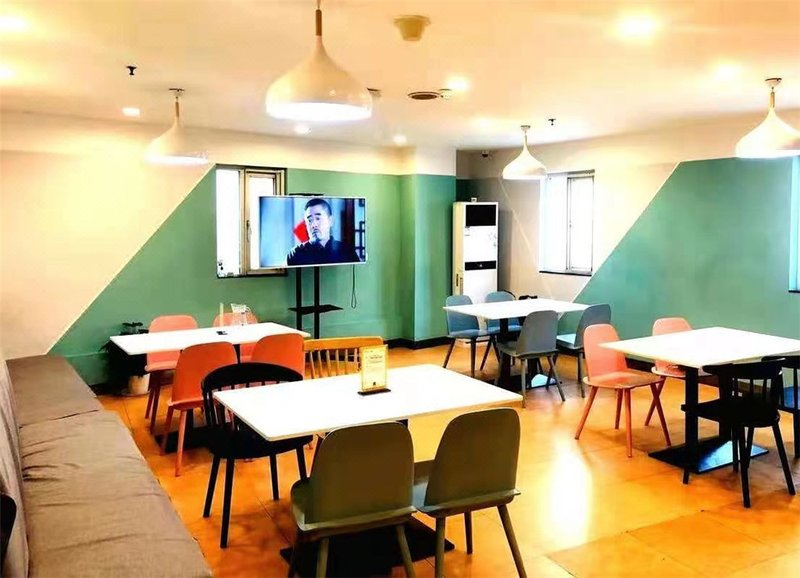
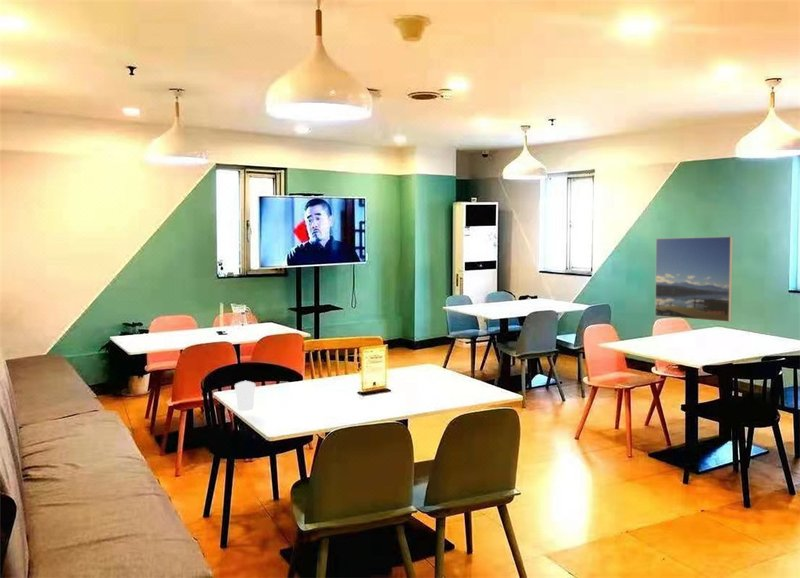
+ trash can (245, 395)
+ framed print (691, 278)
